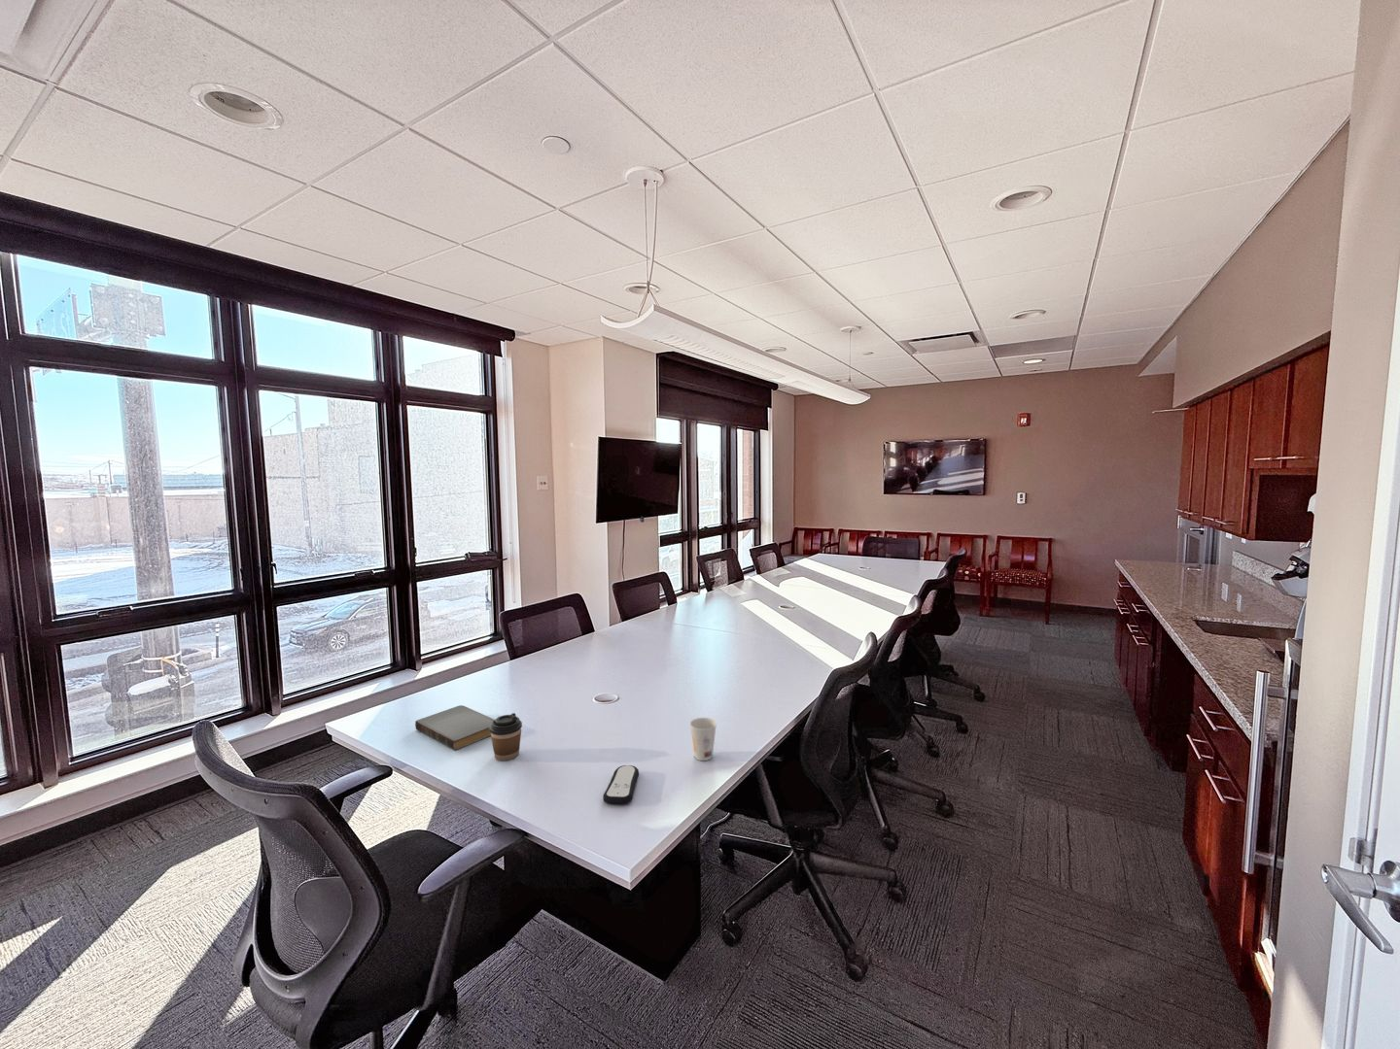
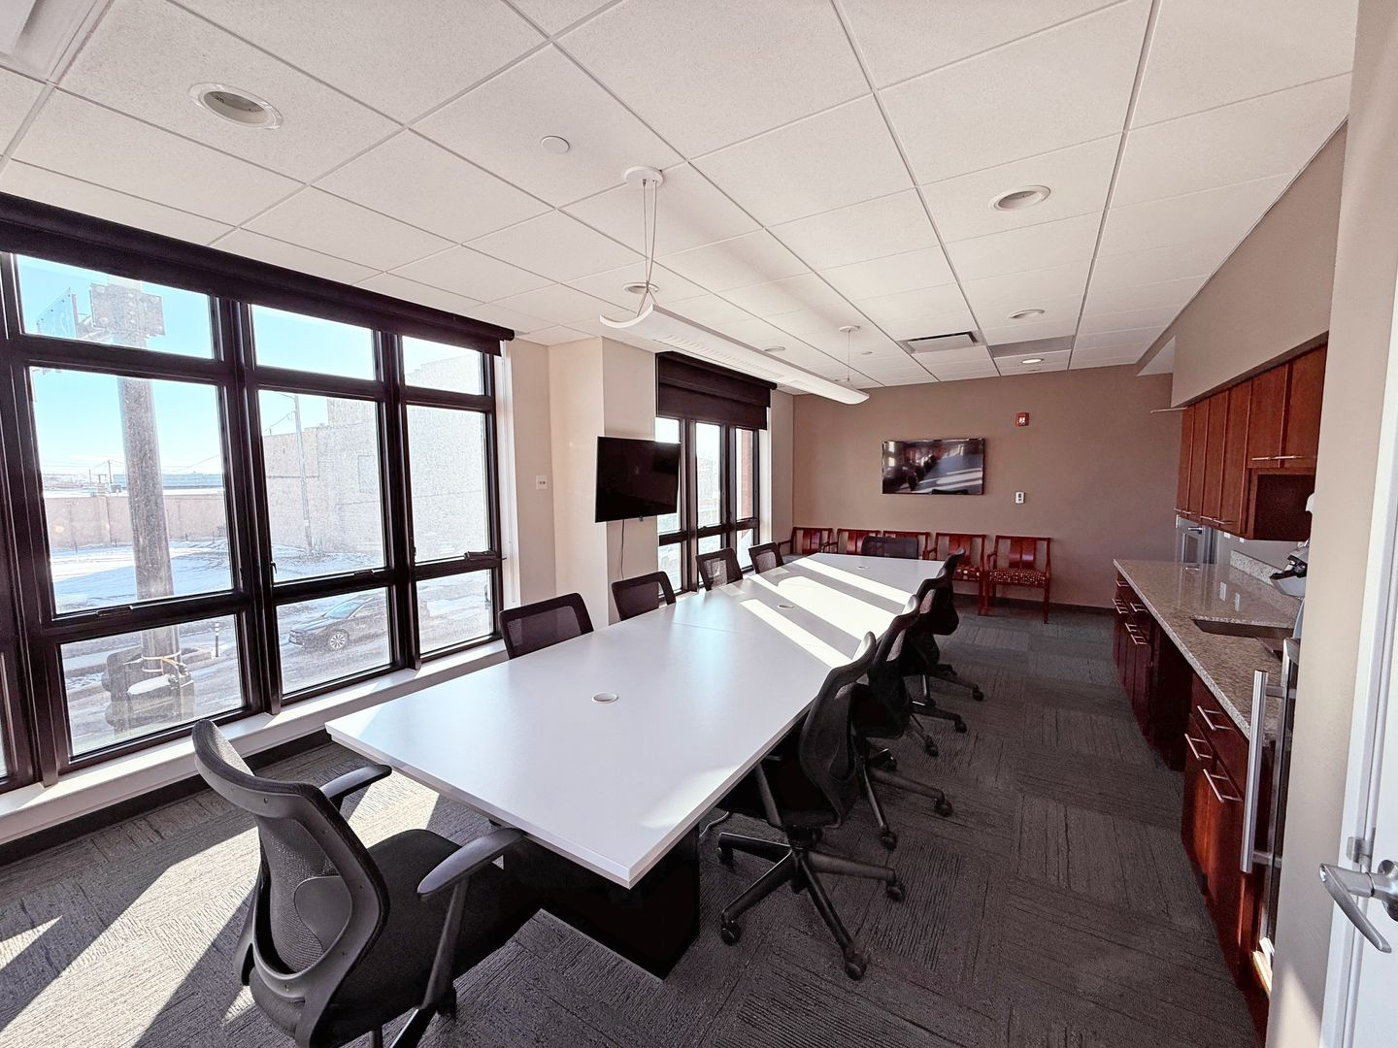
- remote control (622, 782)
- book (457, 725)
- cup (703, 739)
- coffee cup (506, 735)
